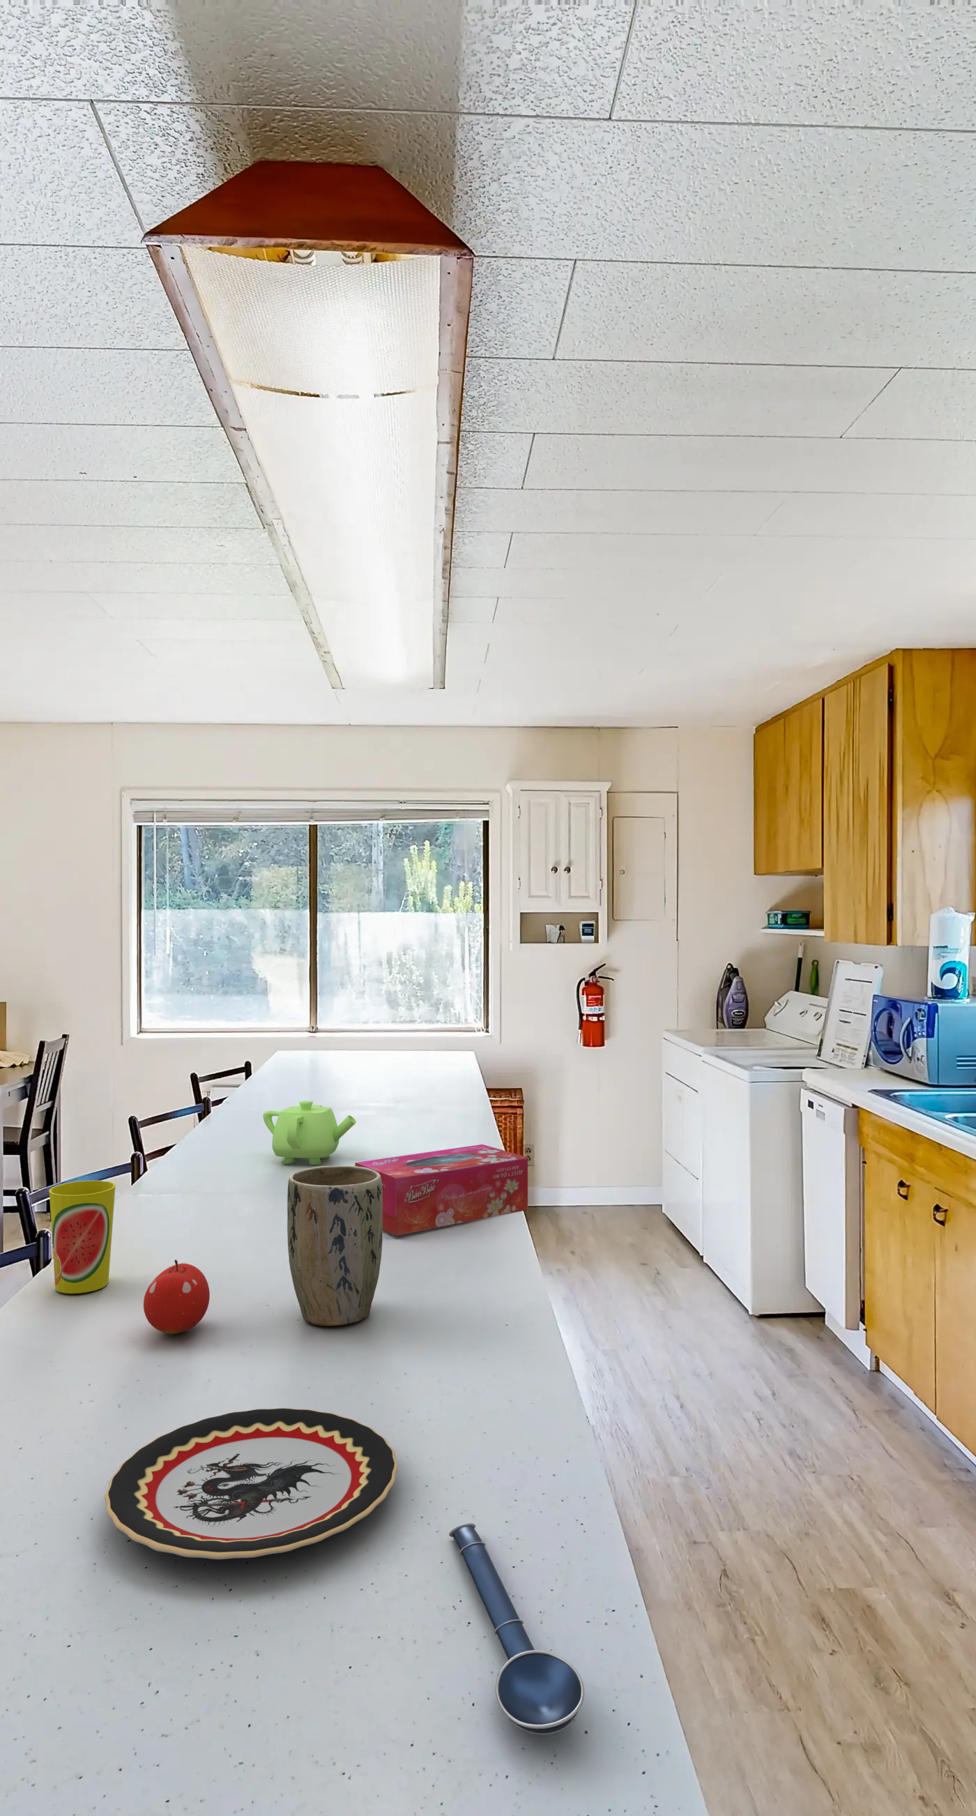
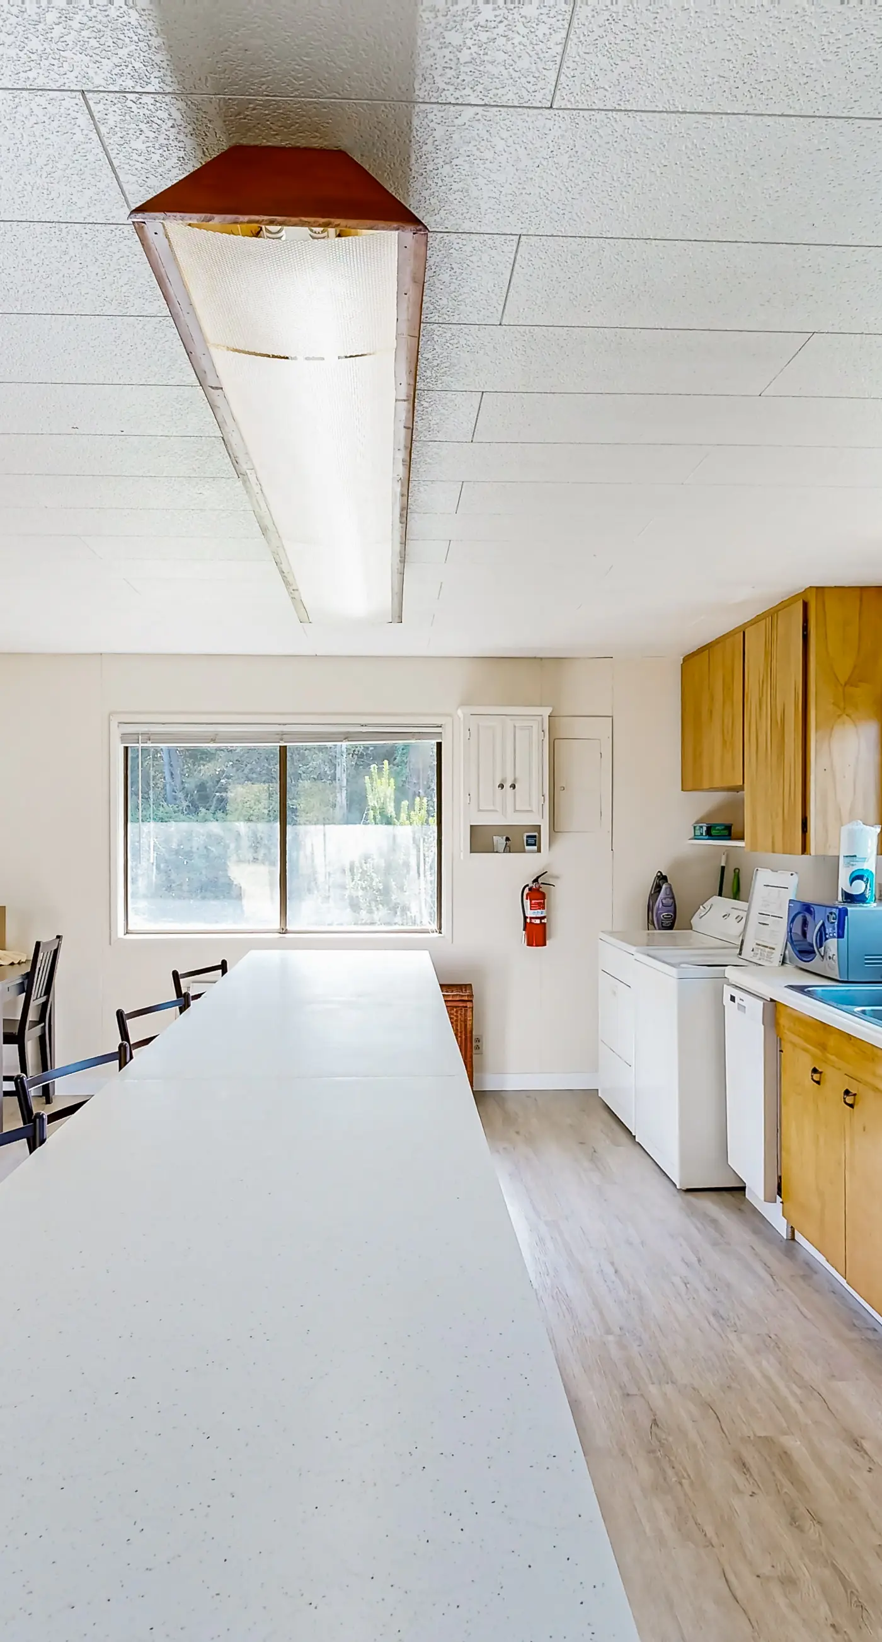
- plant pot (334, 1244)
- tissue box (442, 1186)
- plate (255, 1483)
- fruit (177, 1293)
- cup (82, 1236)
- teapot (309, 1131)
- spoon (511, 1612)
